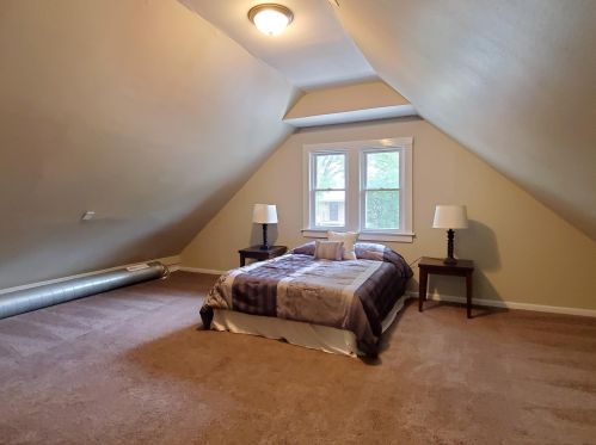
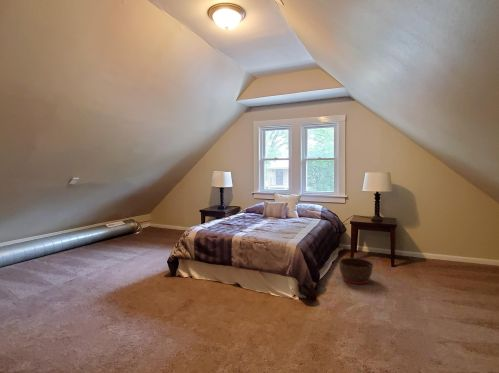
+ basket (355, 270)
